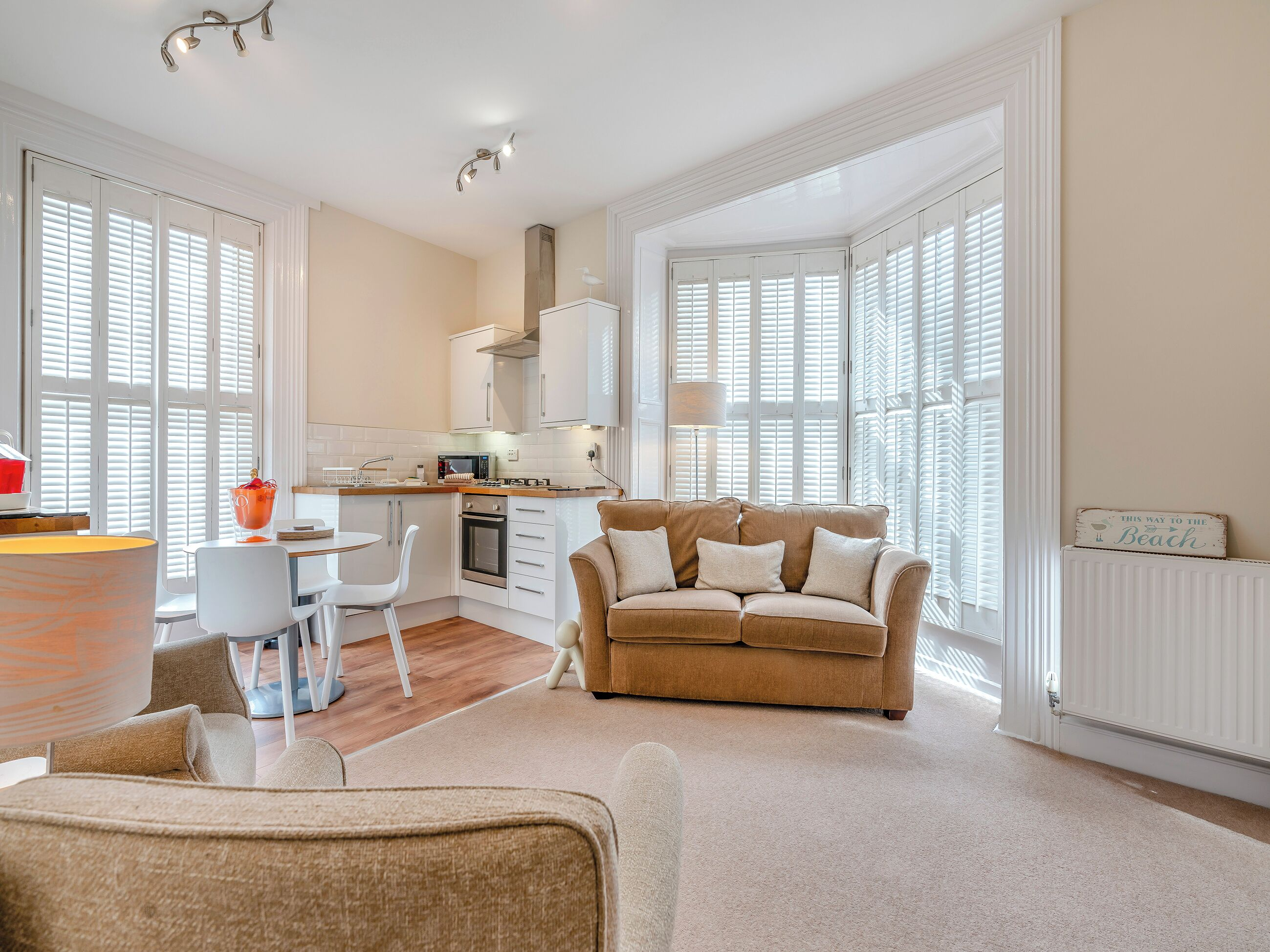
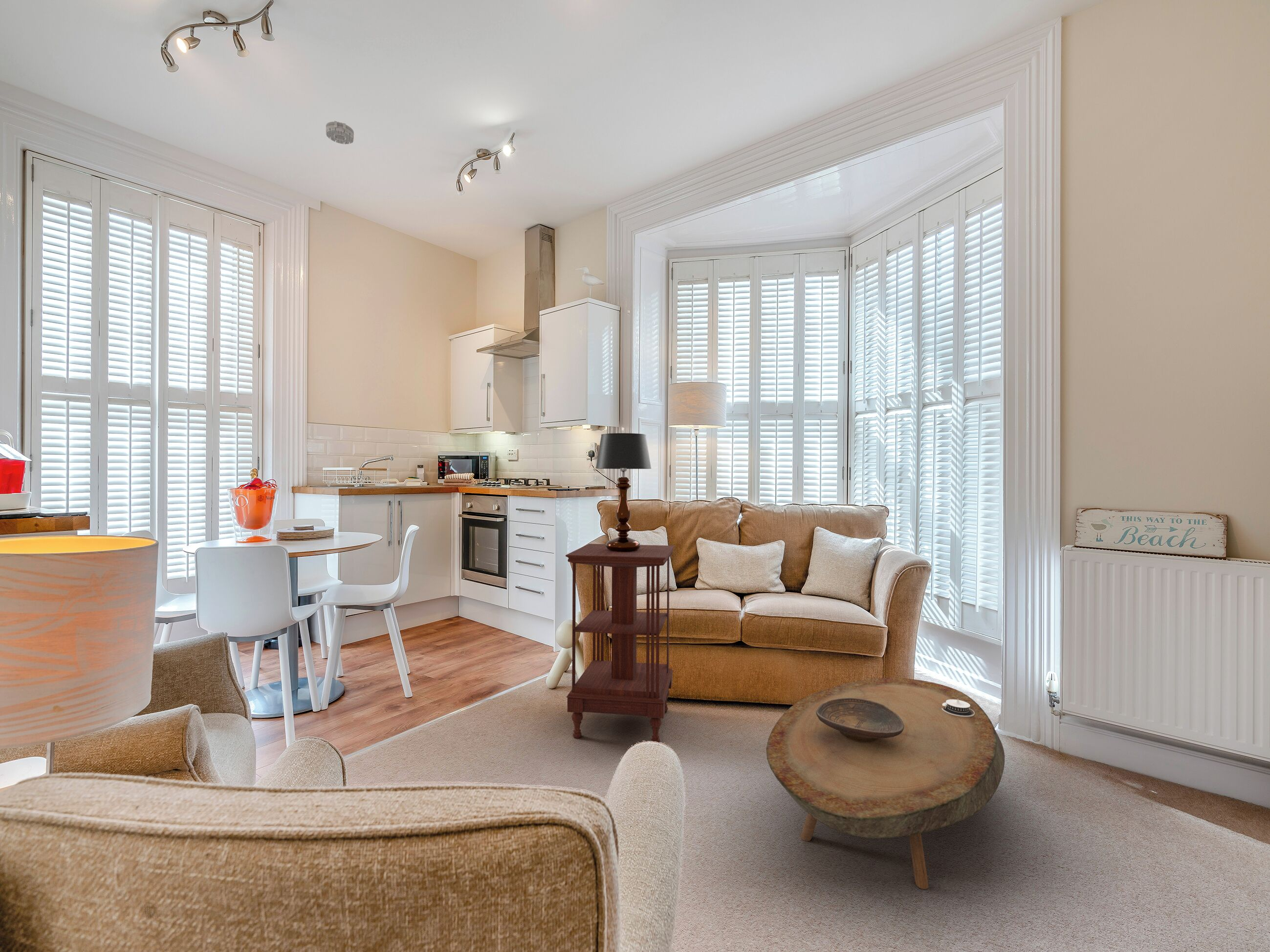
+ architectural model (958, 704)
+ coffee table (887, 769)
+ decorative bowl (858, 723)
+ smoke detector (340, 132)
+ table lamp (623, 492)
+ side table (623, 636)
